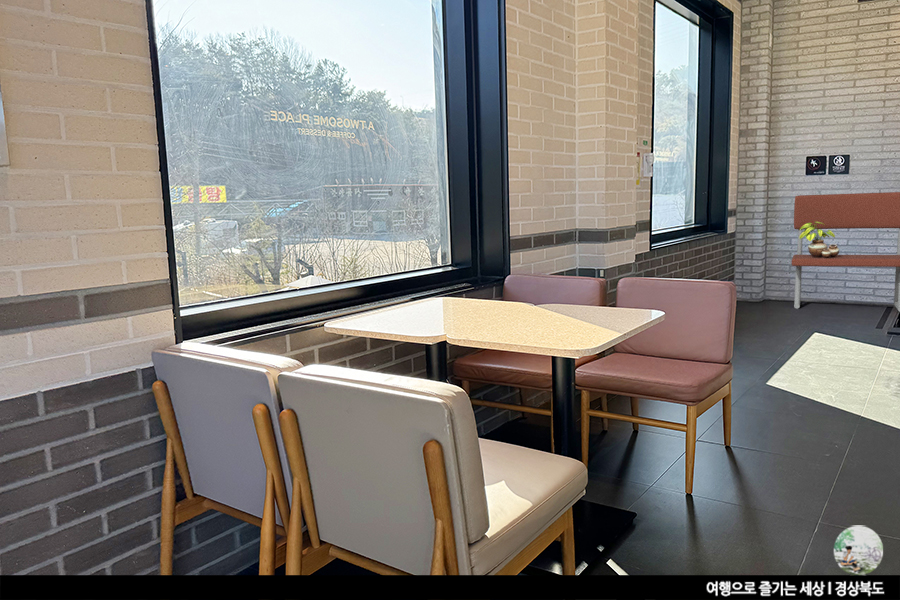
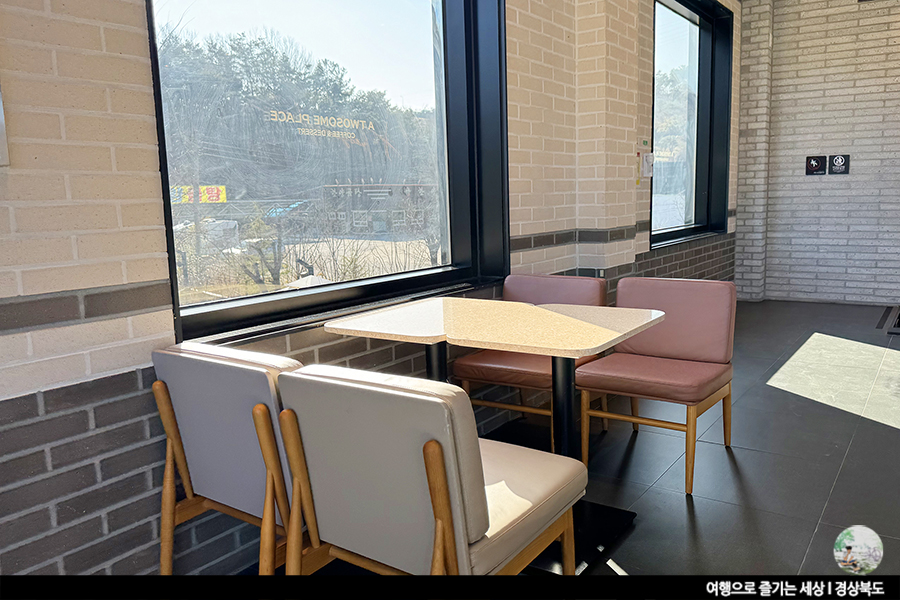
- potted plant (818, 239)
- bench (849, 255)
